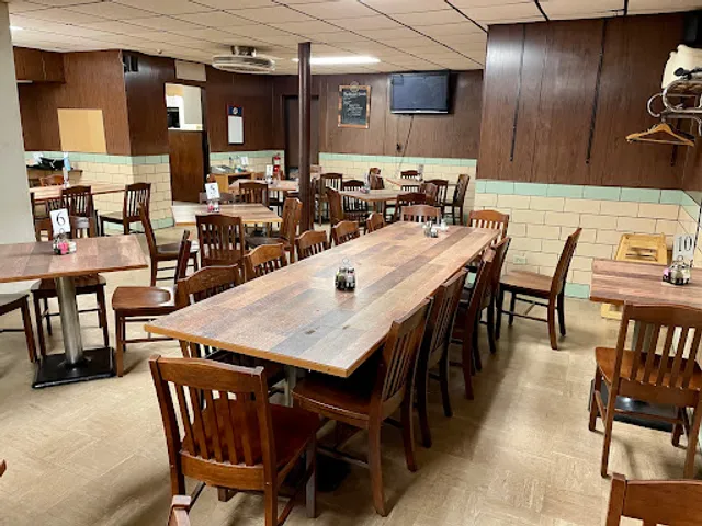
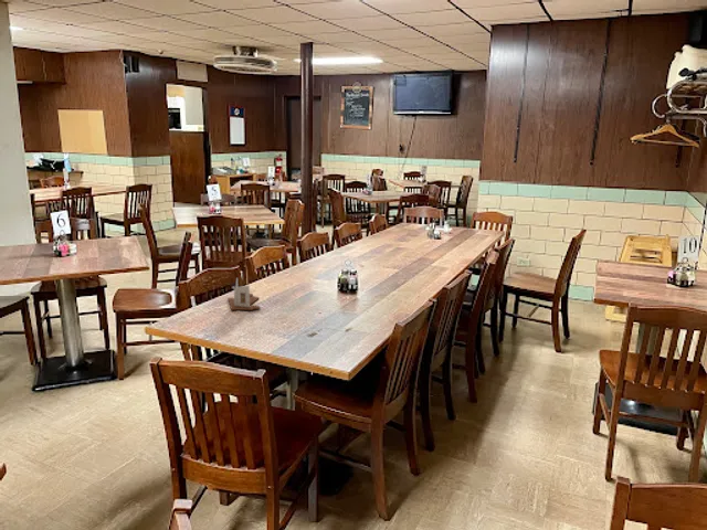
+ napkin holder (245, 290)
